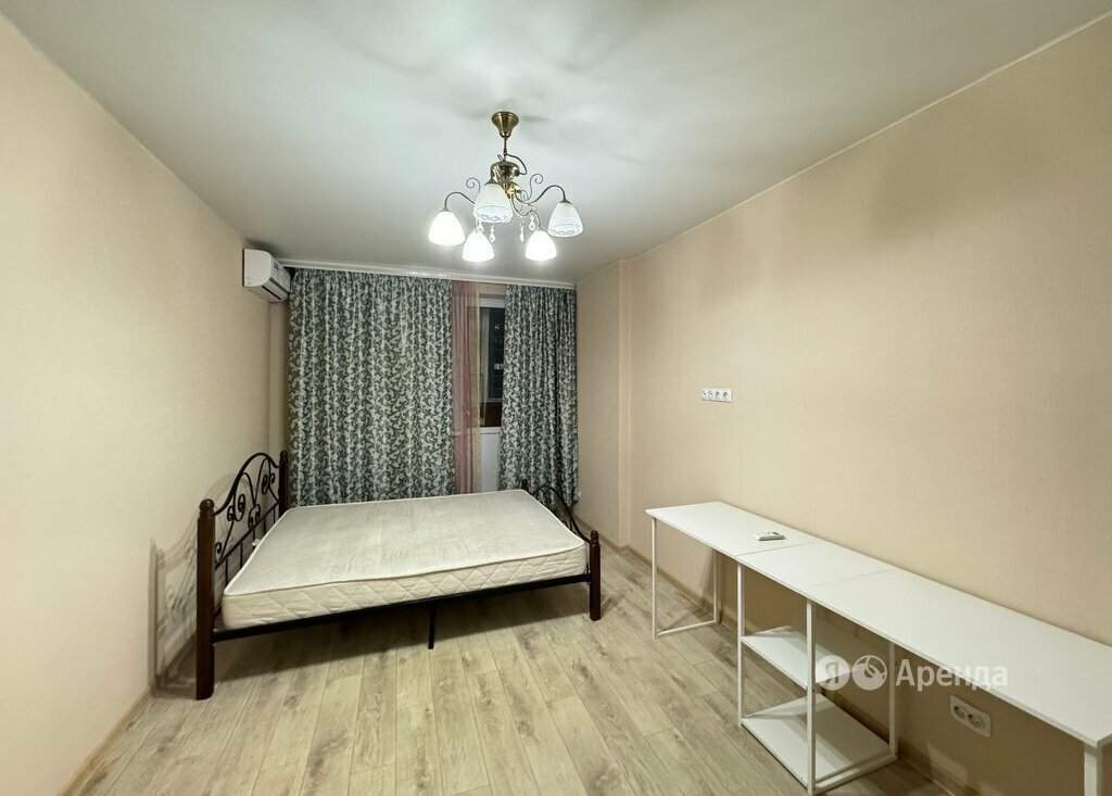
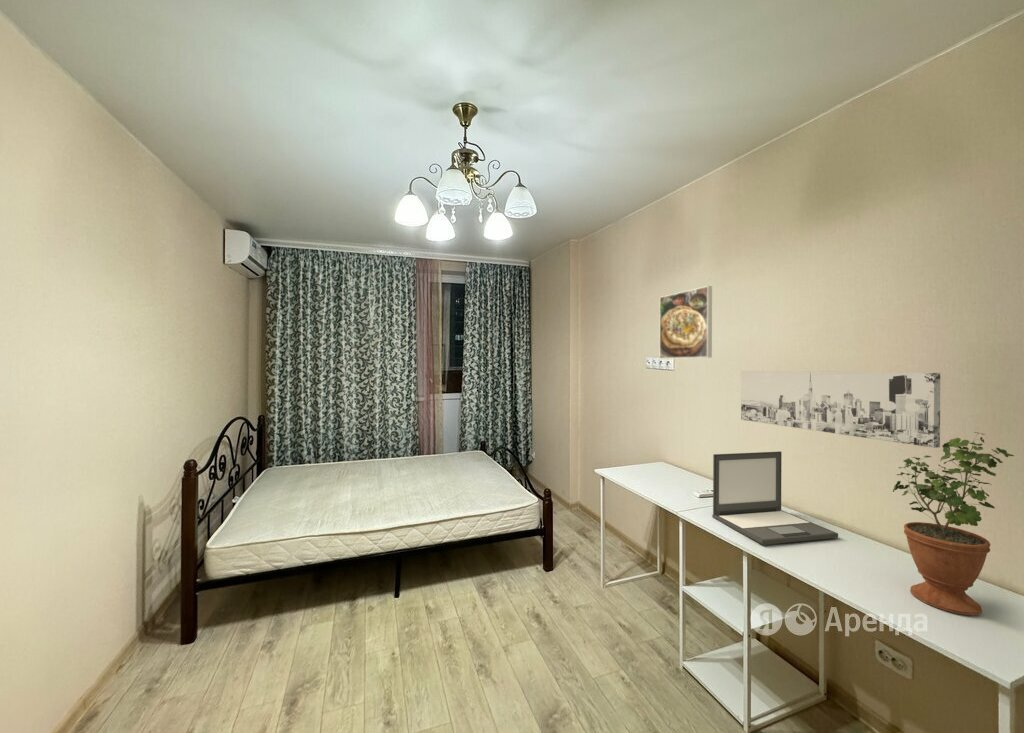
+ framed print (683, 325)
+ laptop (771, 493)
+ potted plant (949, 514)
+ wall art (820, 401)
